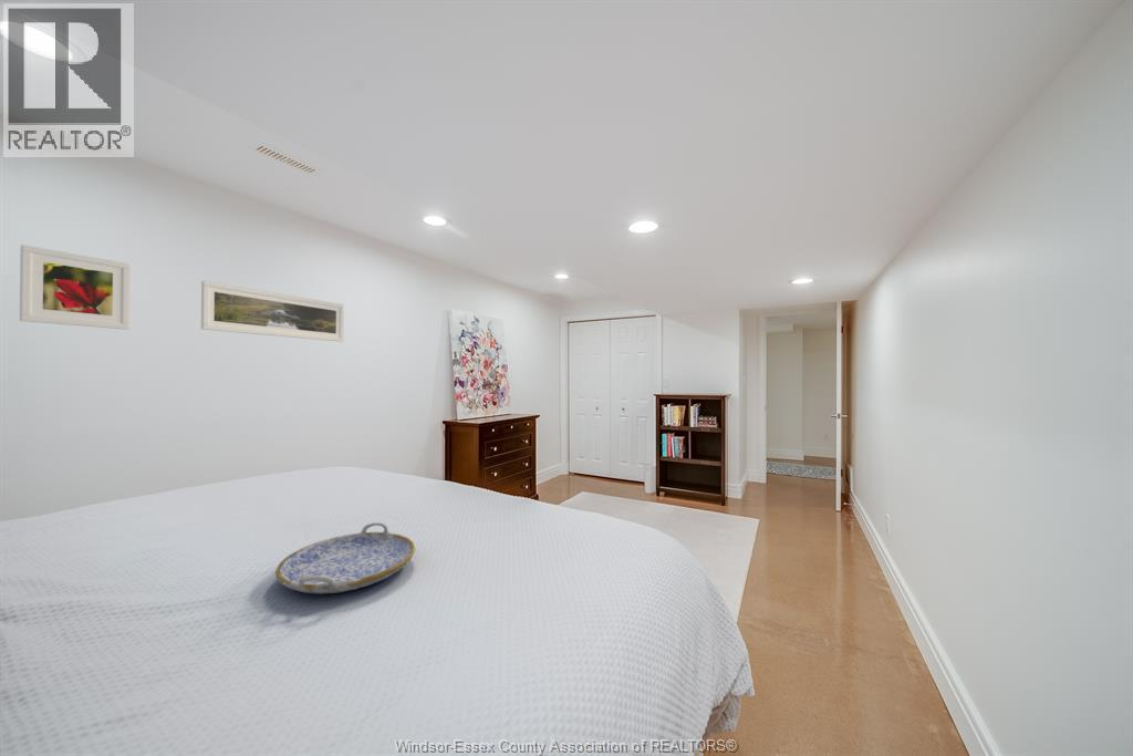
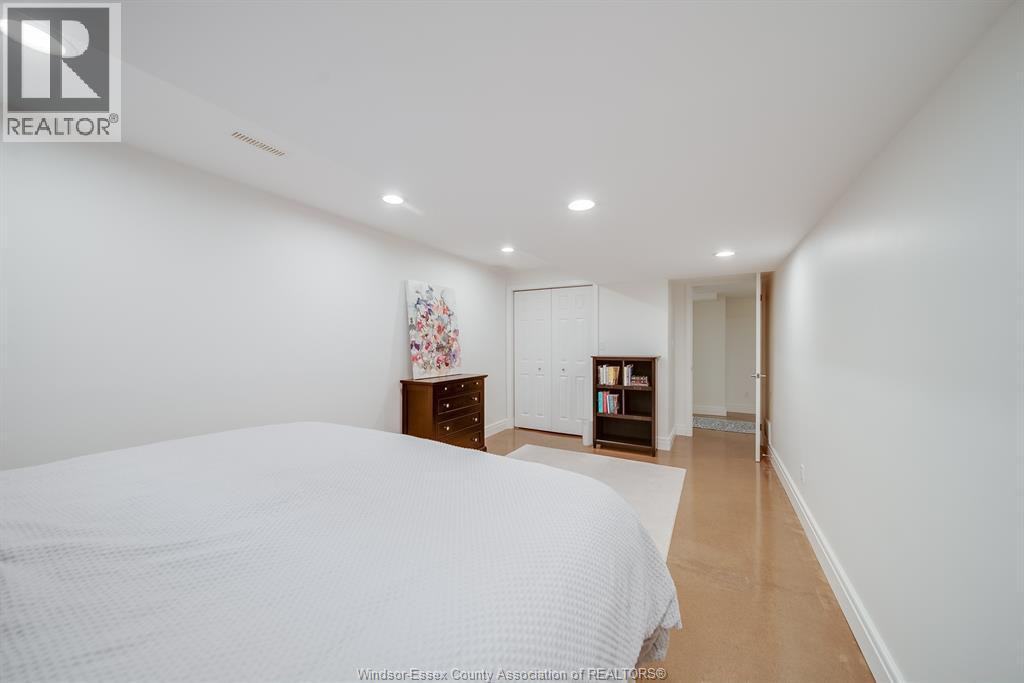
- serving tray (350, 557)
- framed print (281, 314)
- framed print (79, 290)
